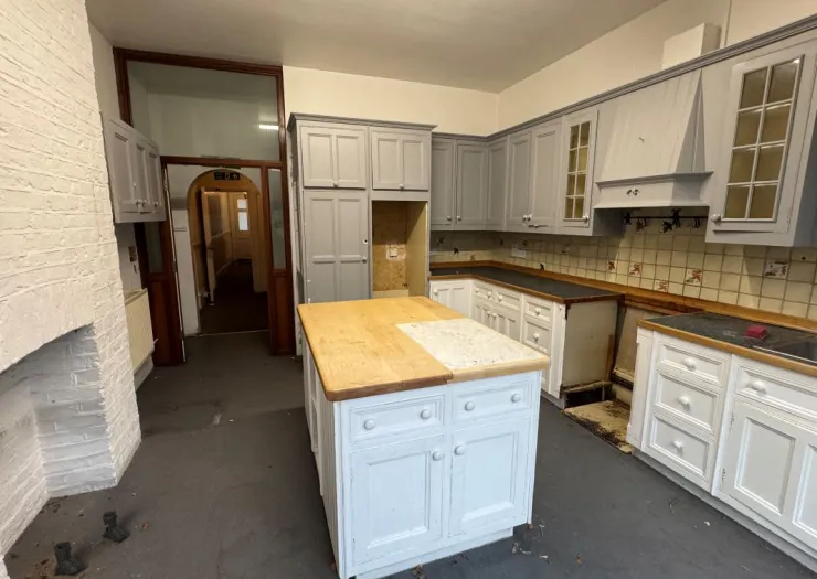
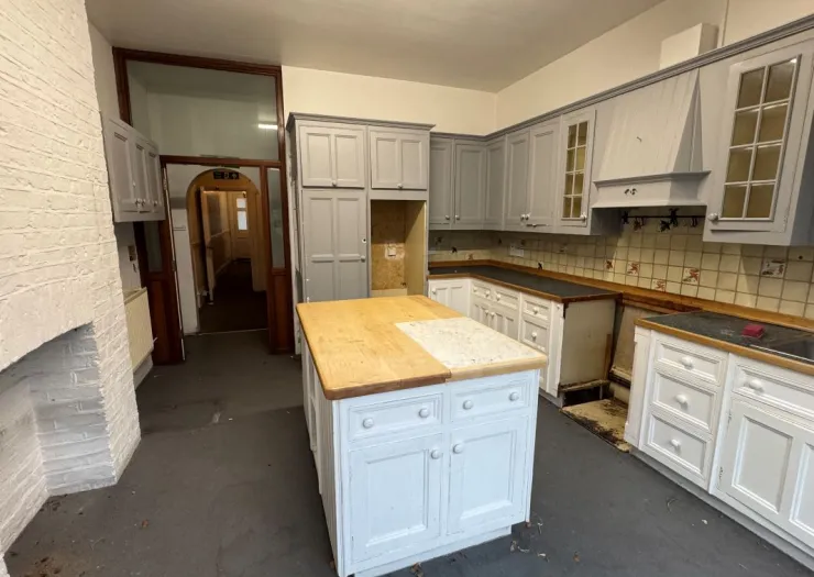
- boots (102, 535)
